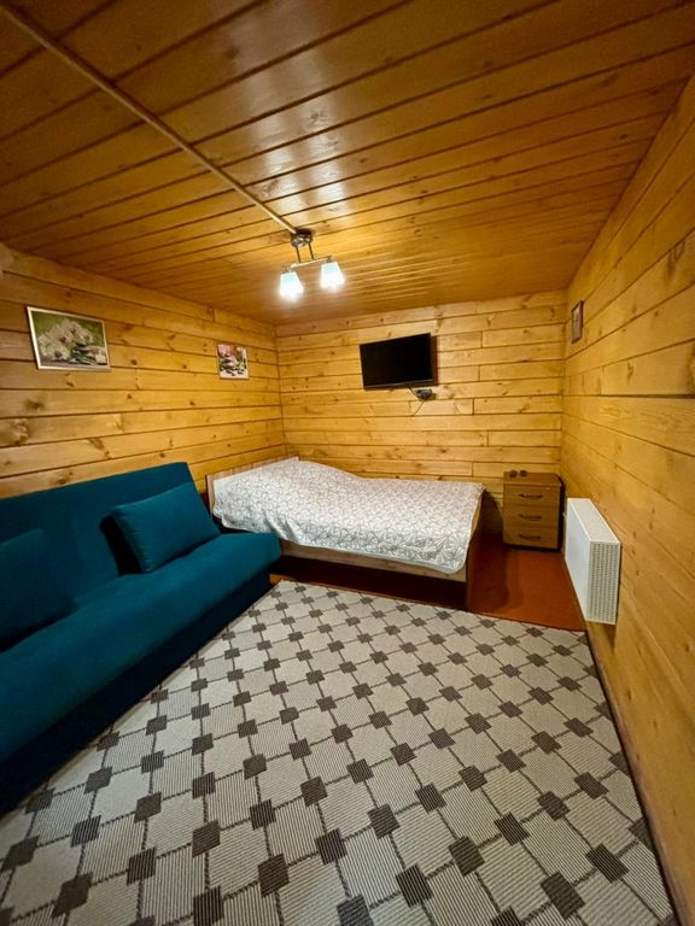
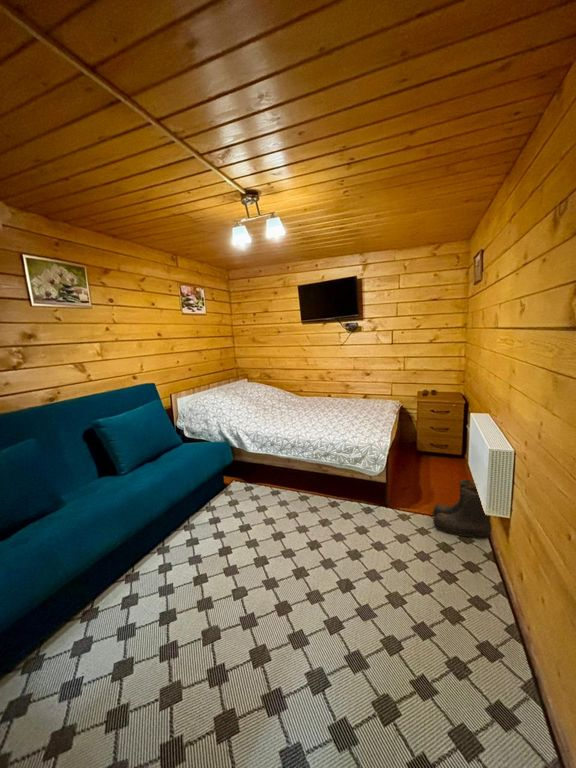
+ boots (460, 504)
